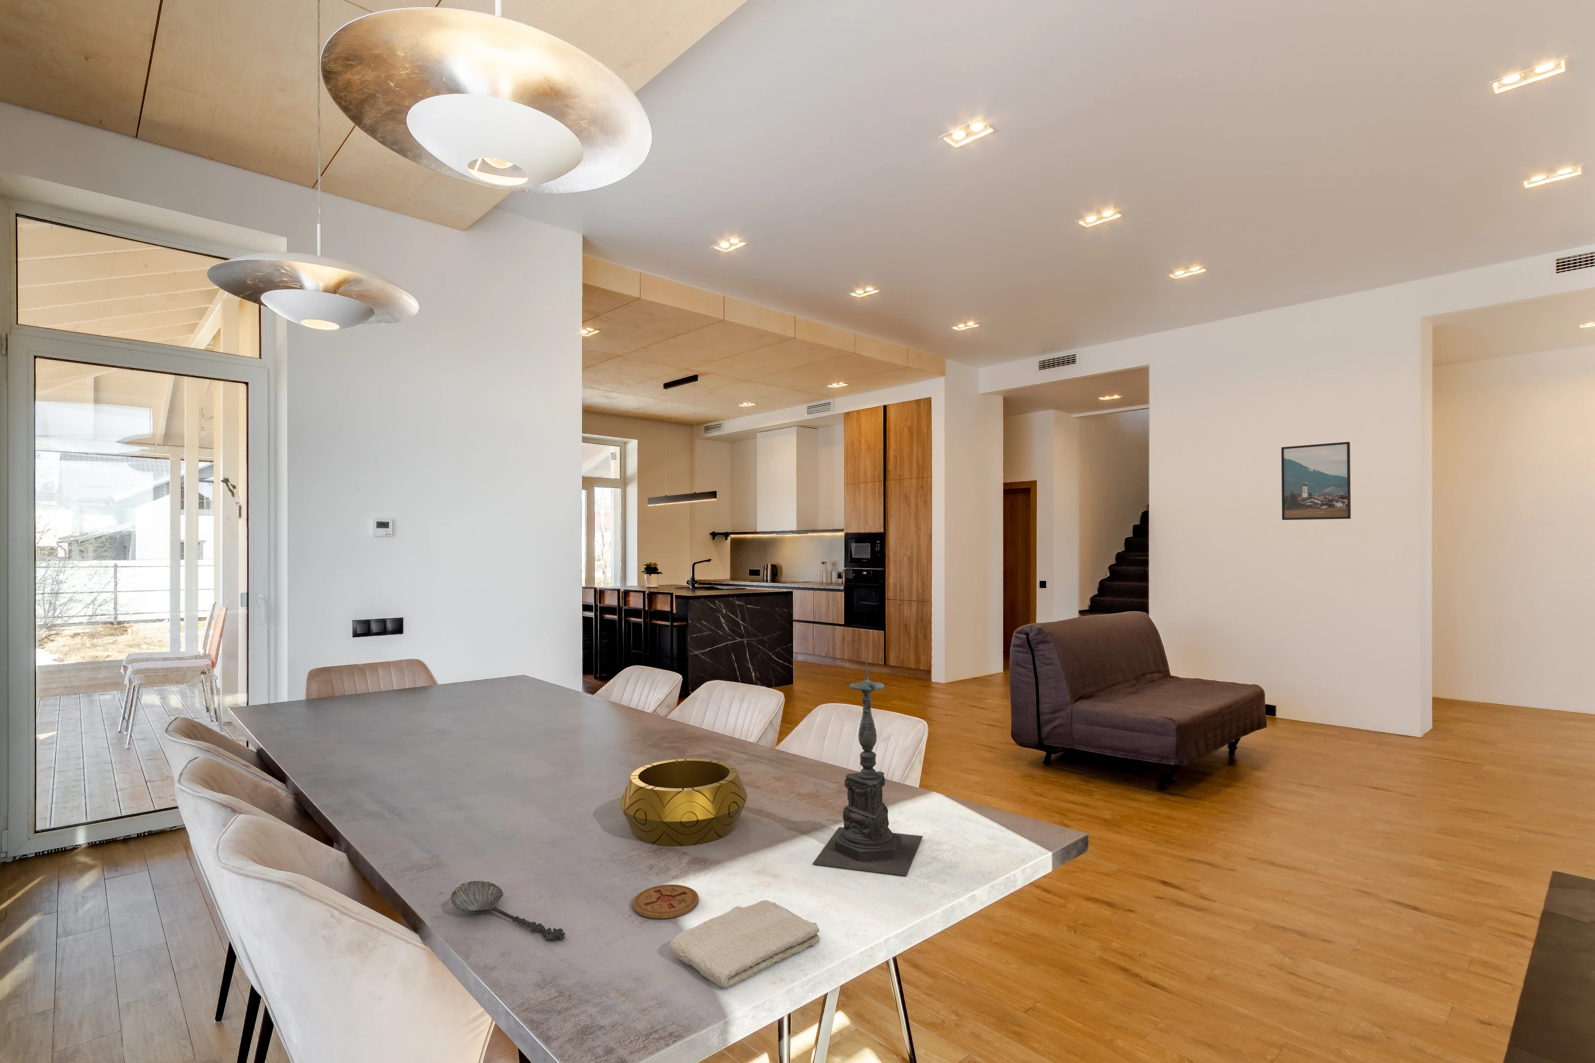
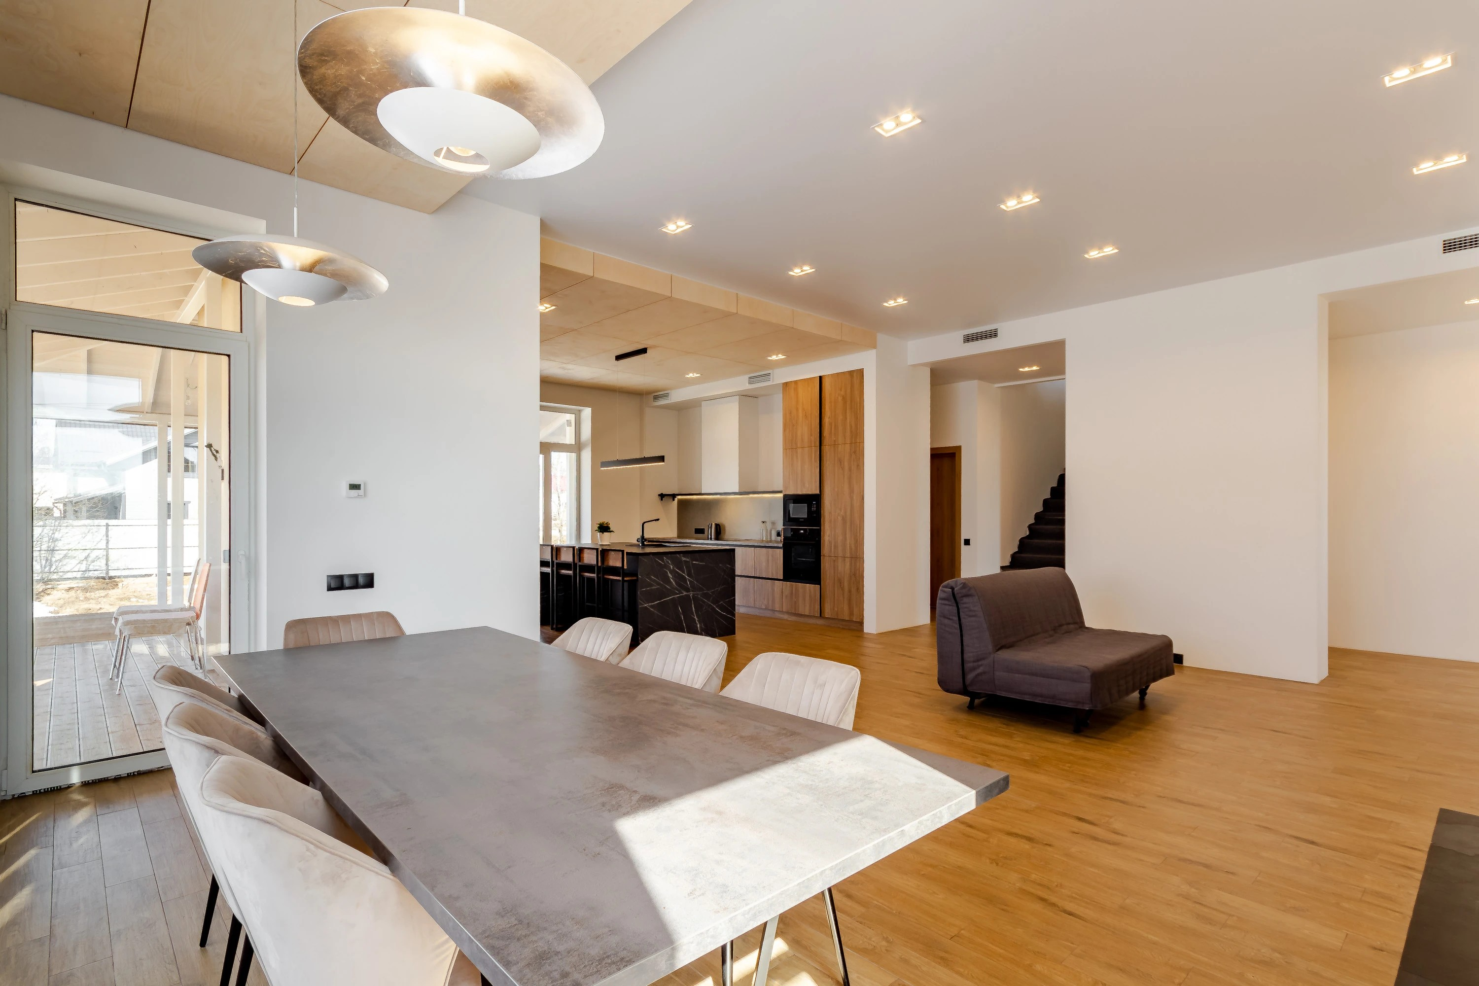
- decorative bowl (685, 800)
- candle holder (869, 752)
- coaster (666, 900)
- spoon (508, 914)
- washcloth (748, 938)
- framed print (1315, 482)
